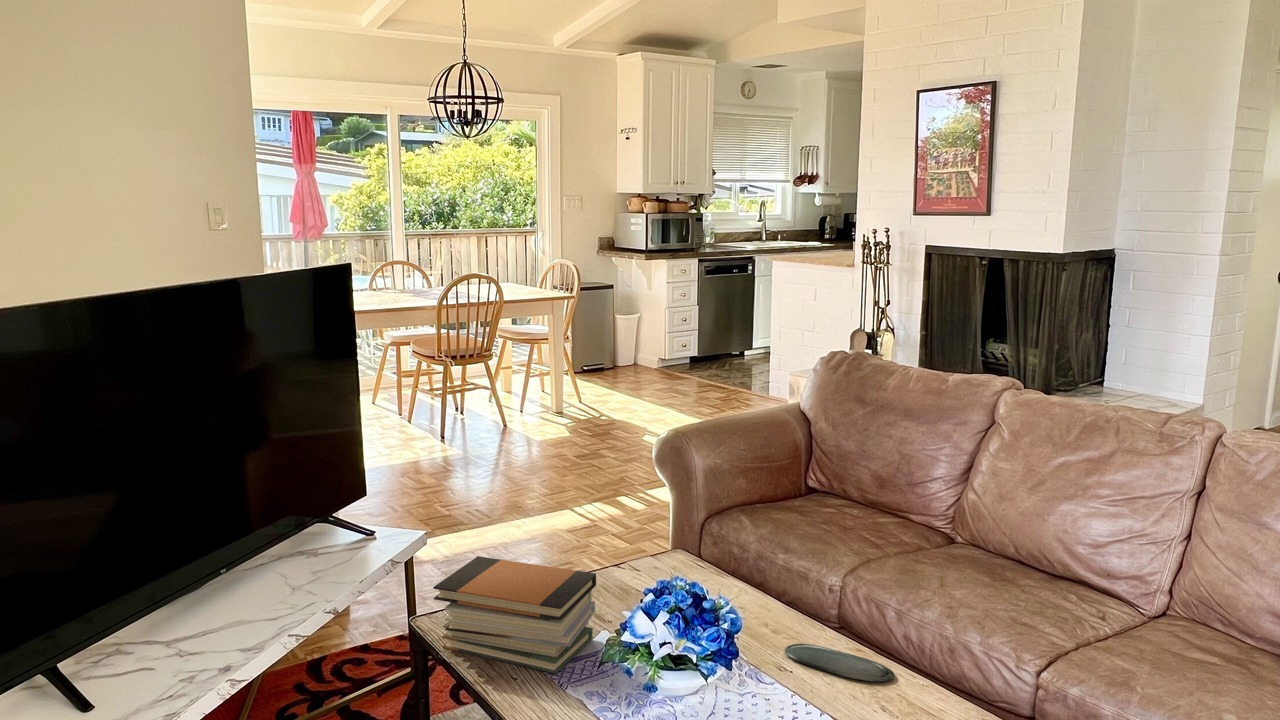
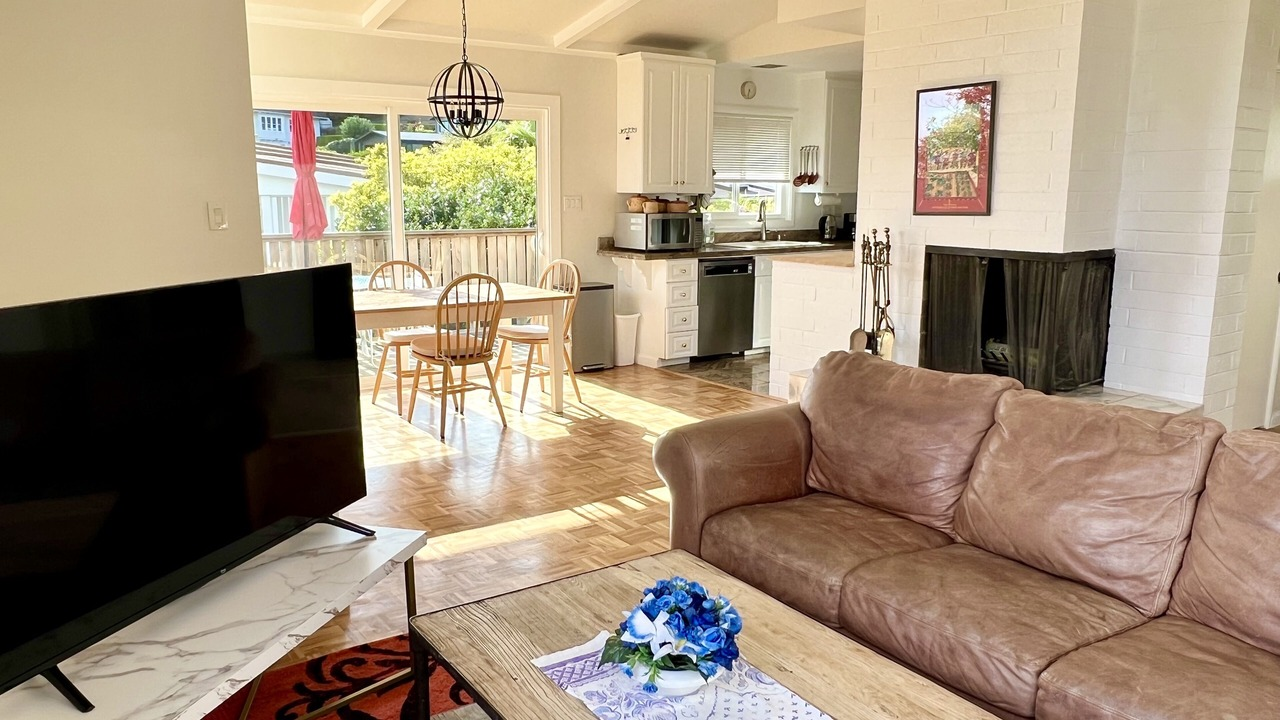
- oval tray (837, 661)
- book stack (518, 612)
